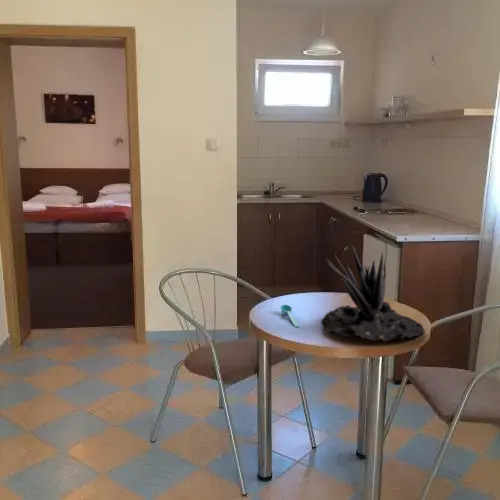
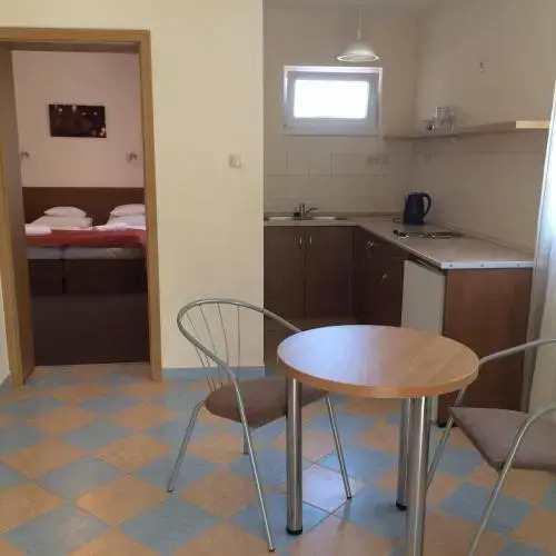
- spoon (290, 315)
- plant (374, 284)
